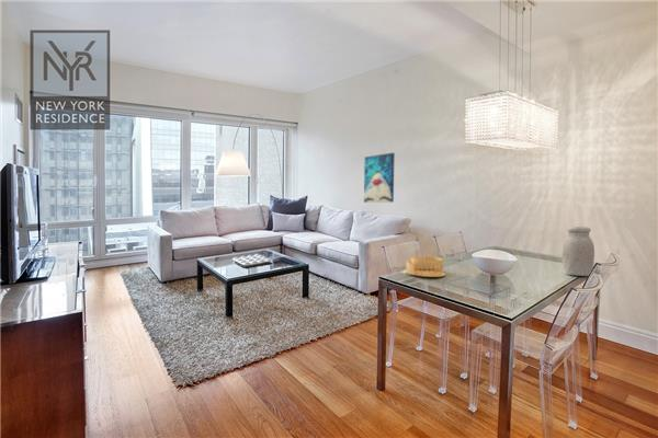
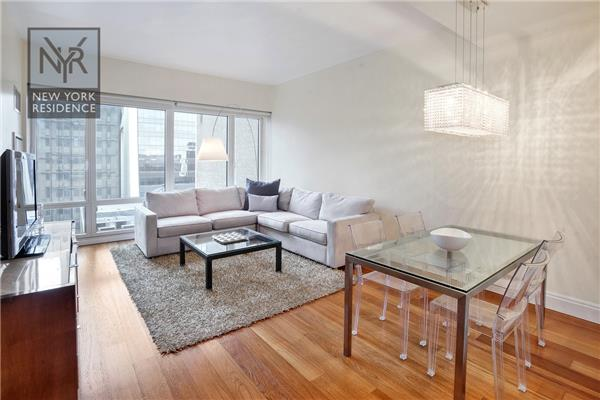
- architectural model (426, 265)
- wall art (378, 178)
- jar (578, 251)
